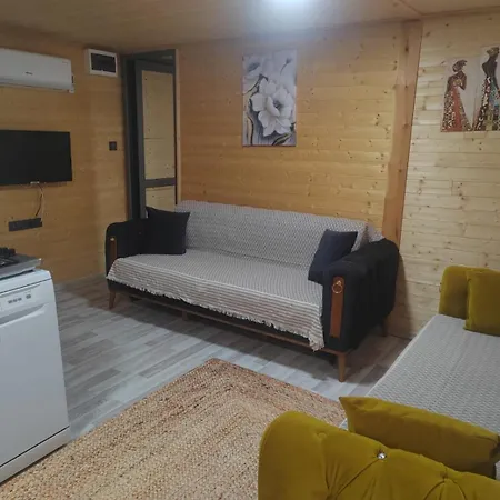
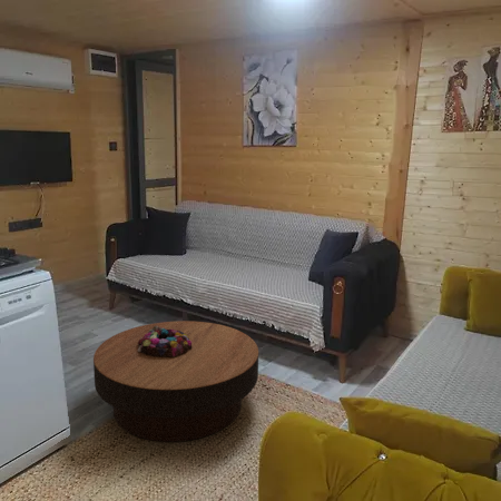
+ coffee table (178, 376)
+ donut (164, 338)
